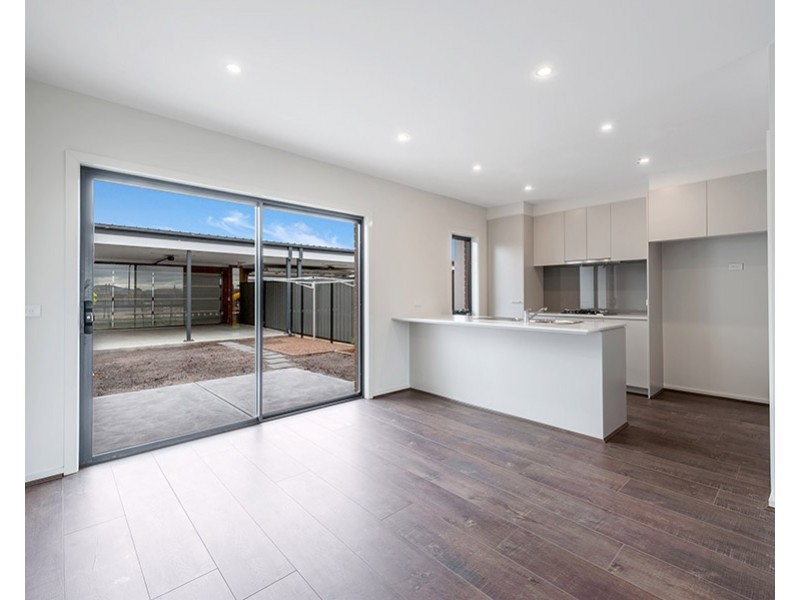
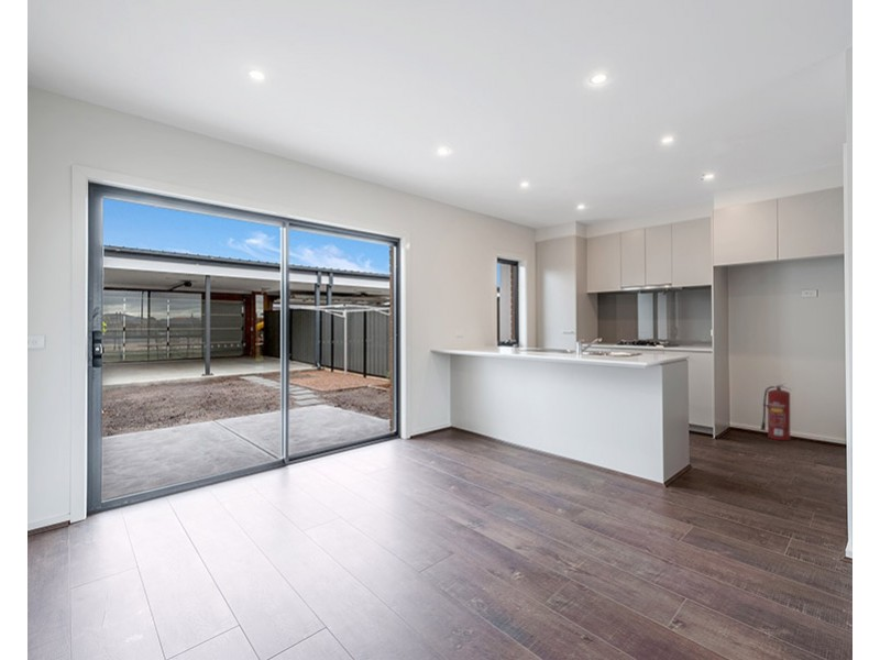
+ fire extinguisher (776, 409)
